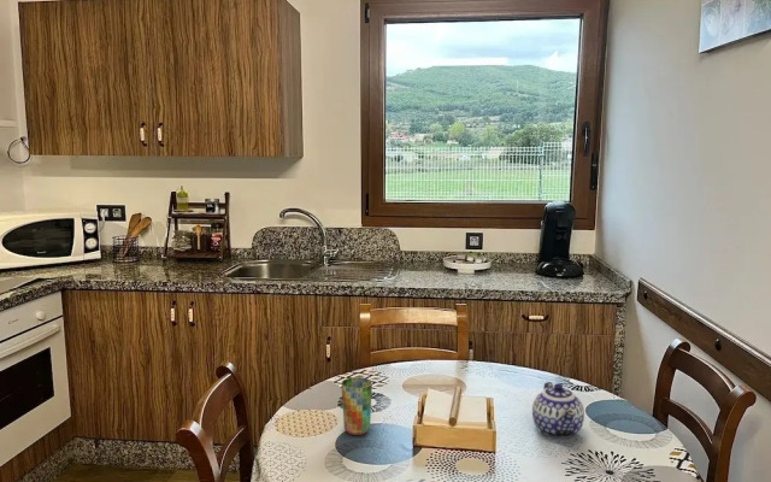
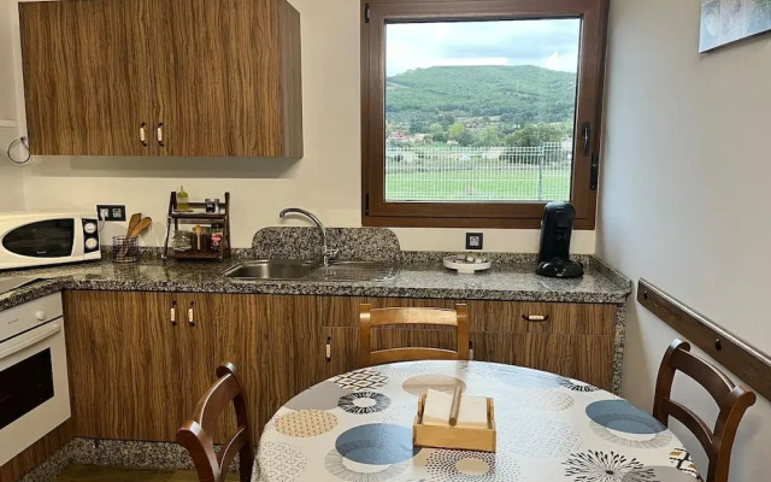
- cup (357, 406)
- teapot (558, 407)
